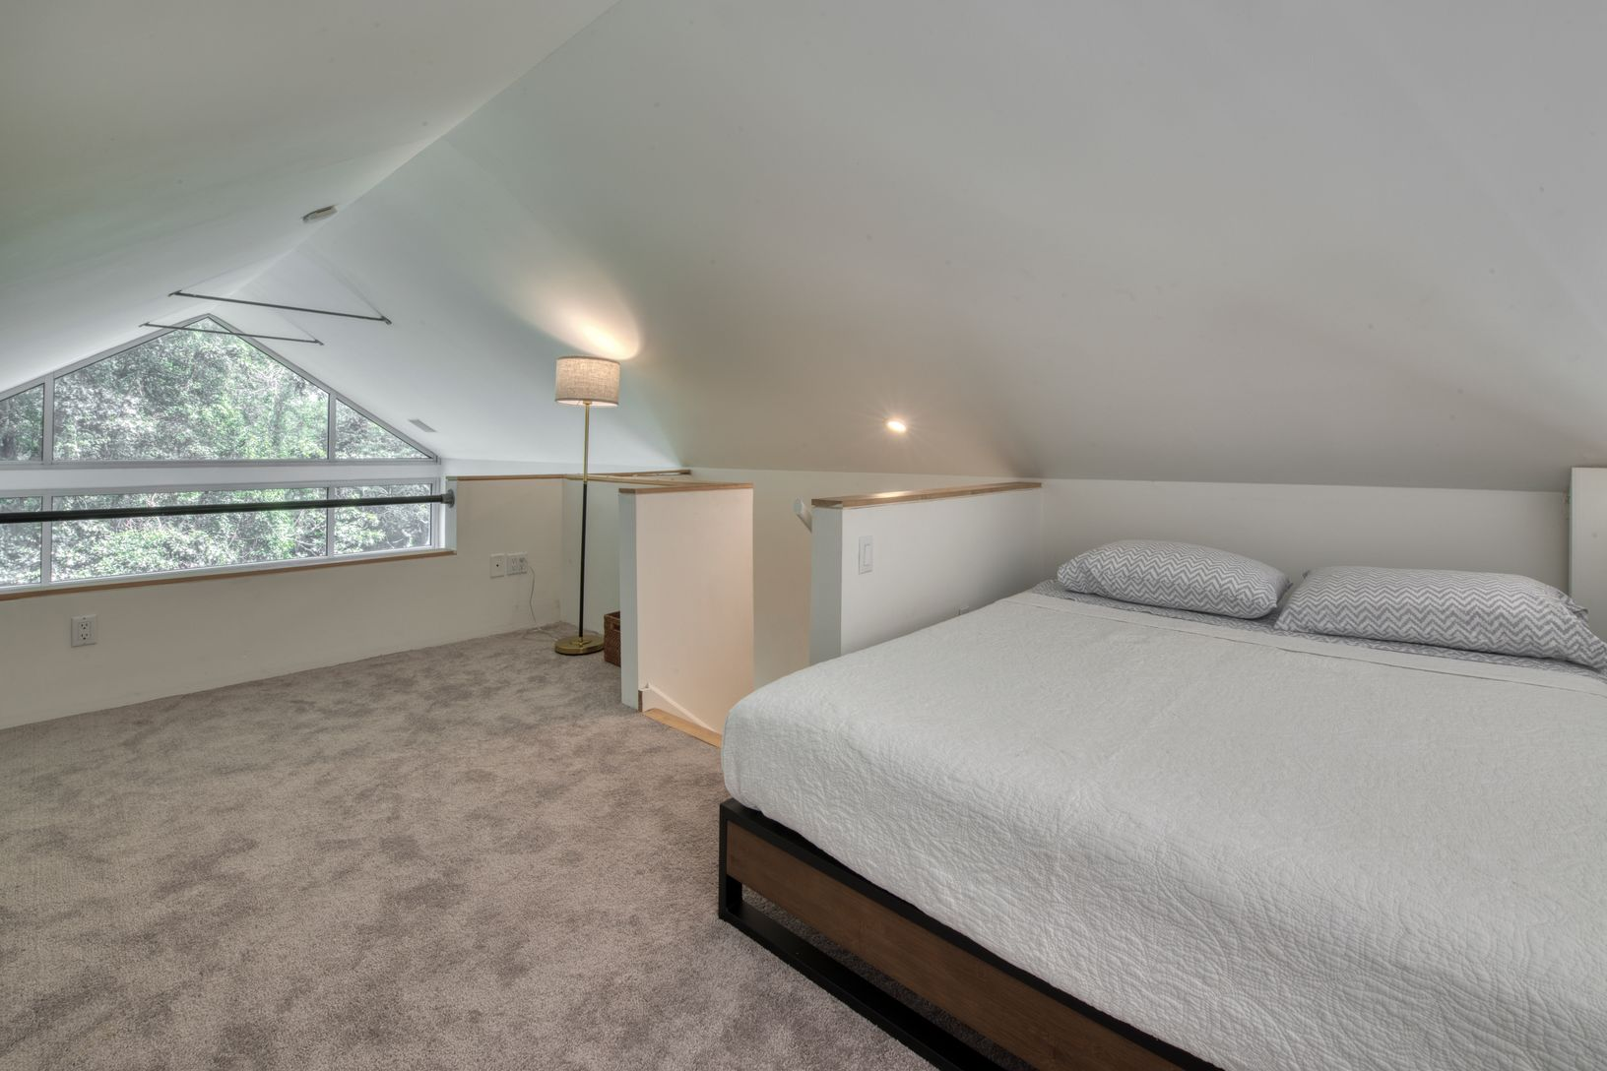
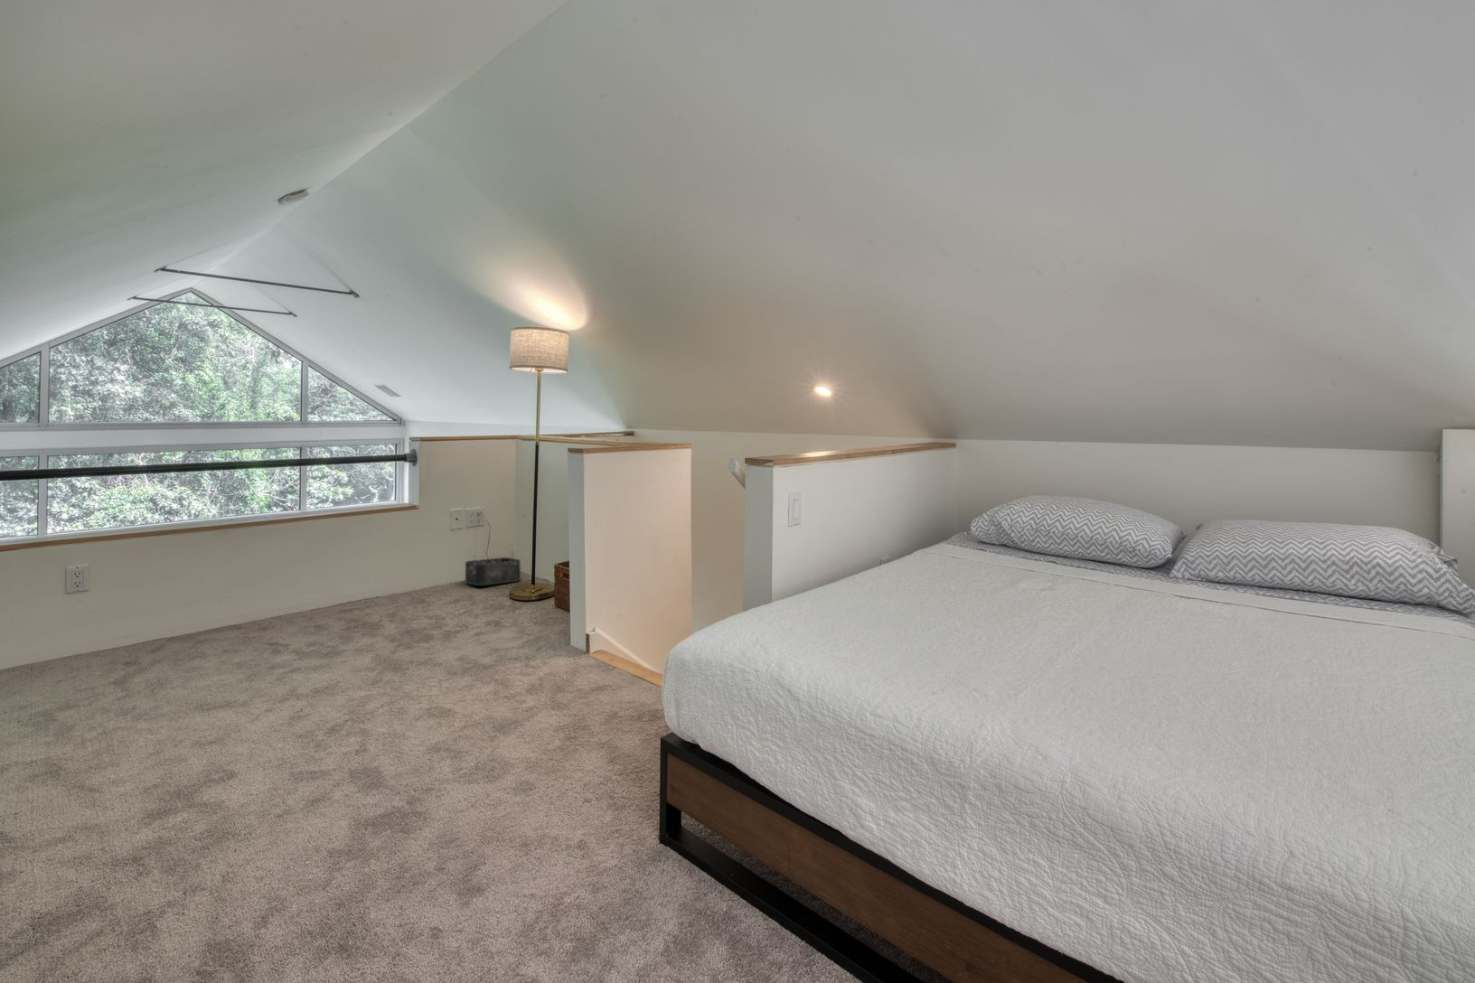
+ storage bin (493, 570)
